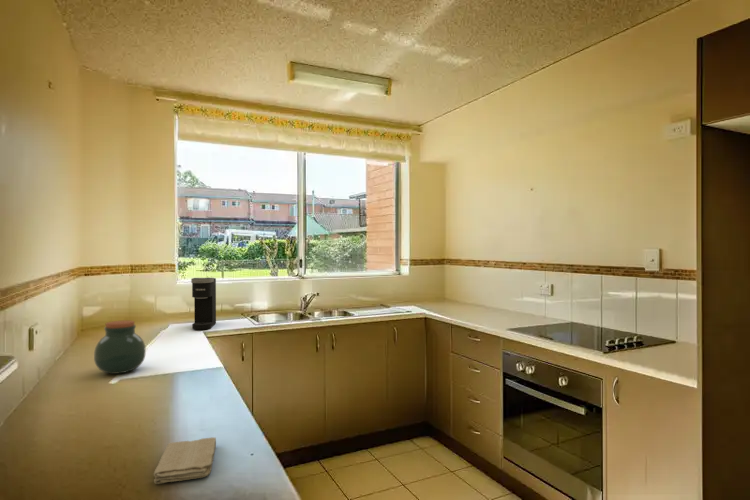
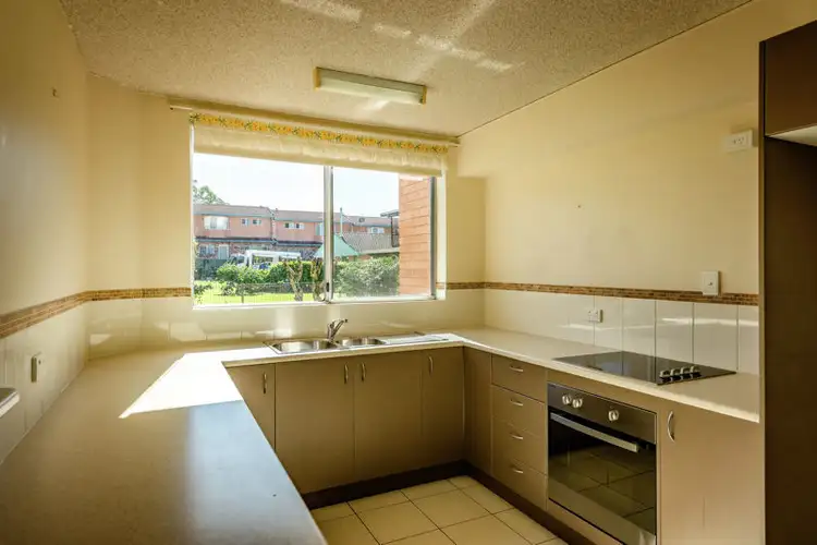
- jar (120, 346)
- washcloth (187, 457)
- coffee maker (204, 301)
